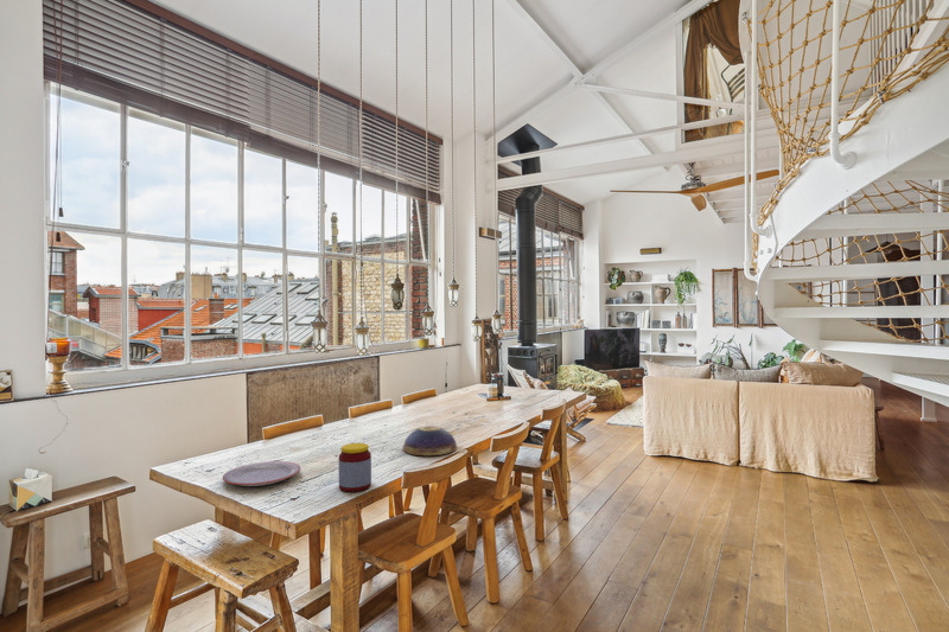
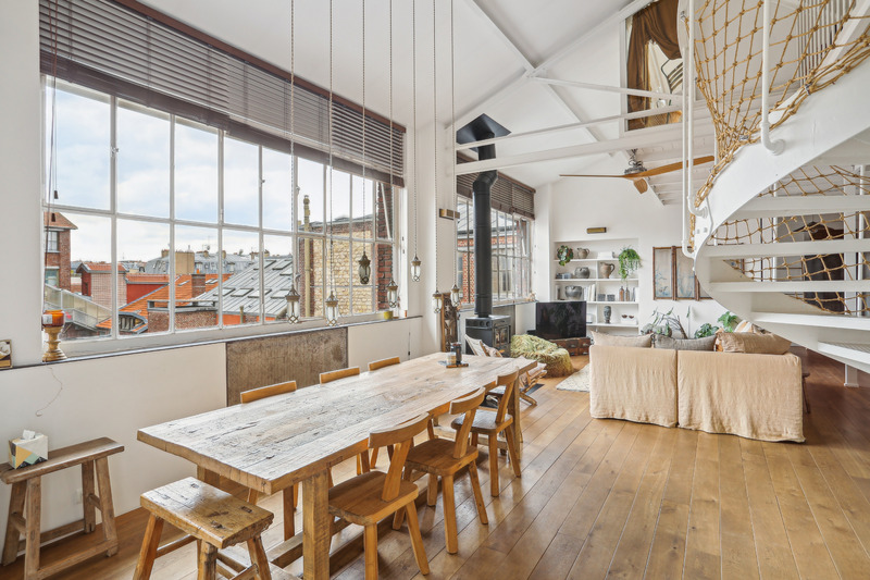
- decorative bowl (429, 438)
- jar (355, 466)
- plate (262, 474)
